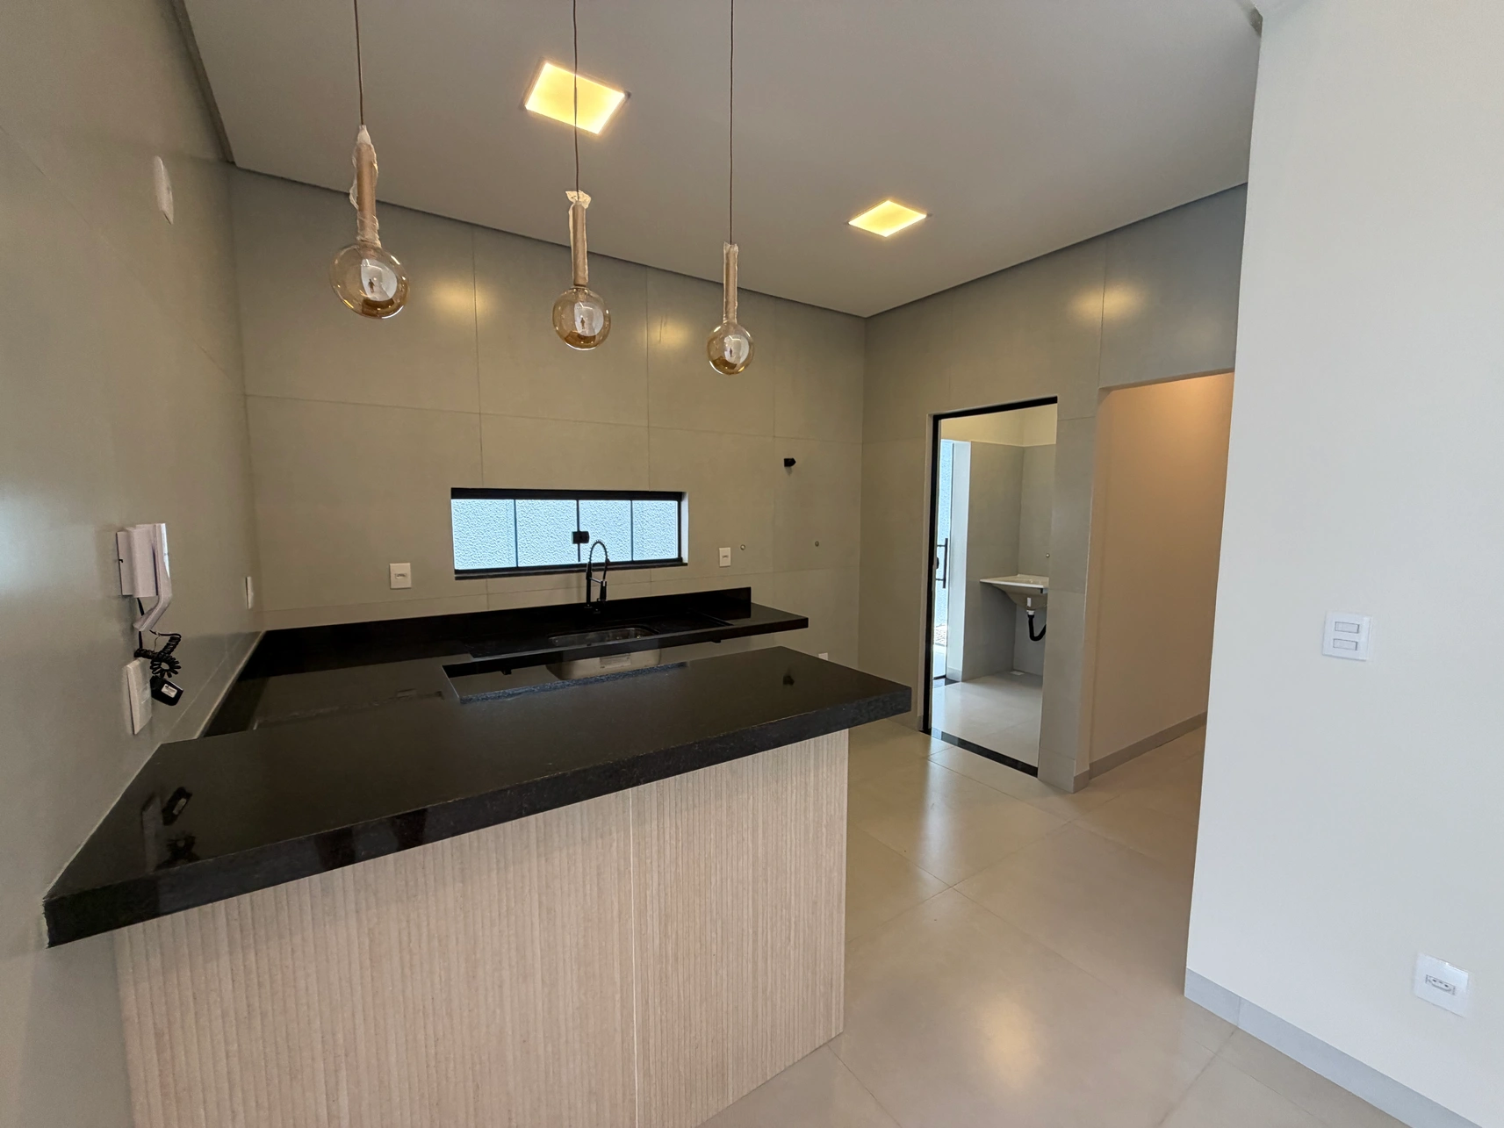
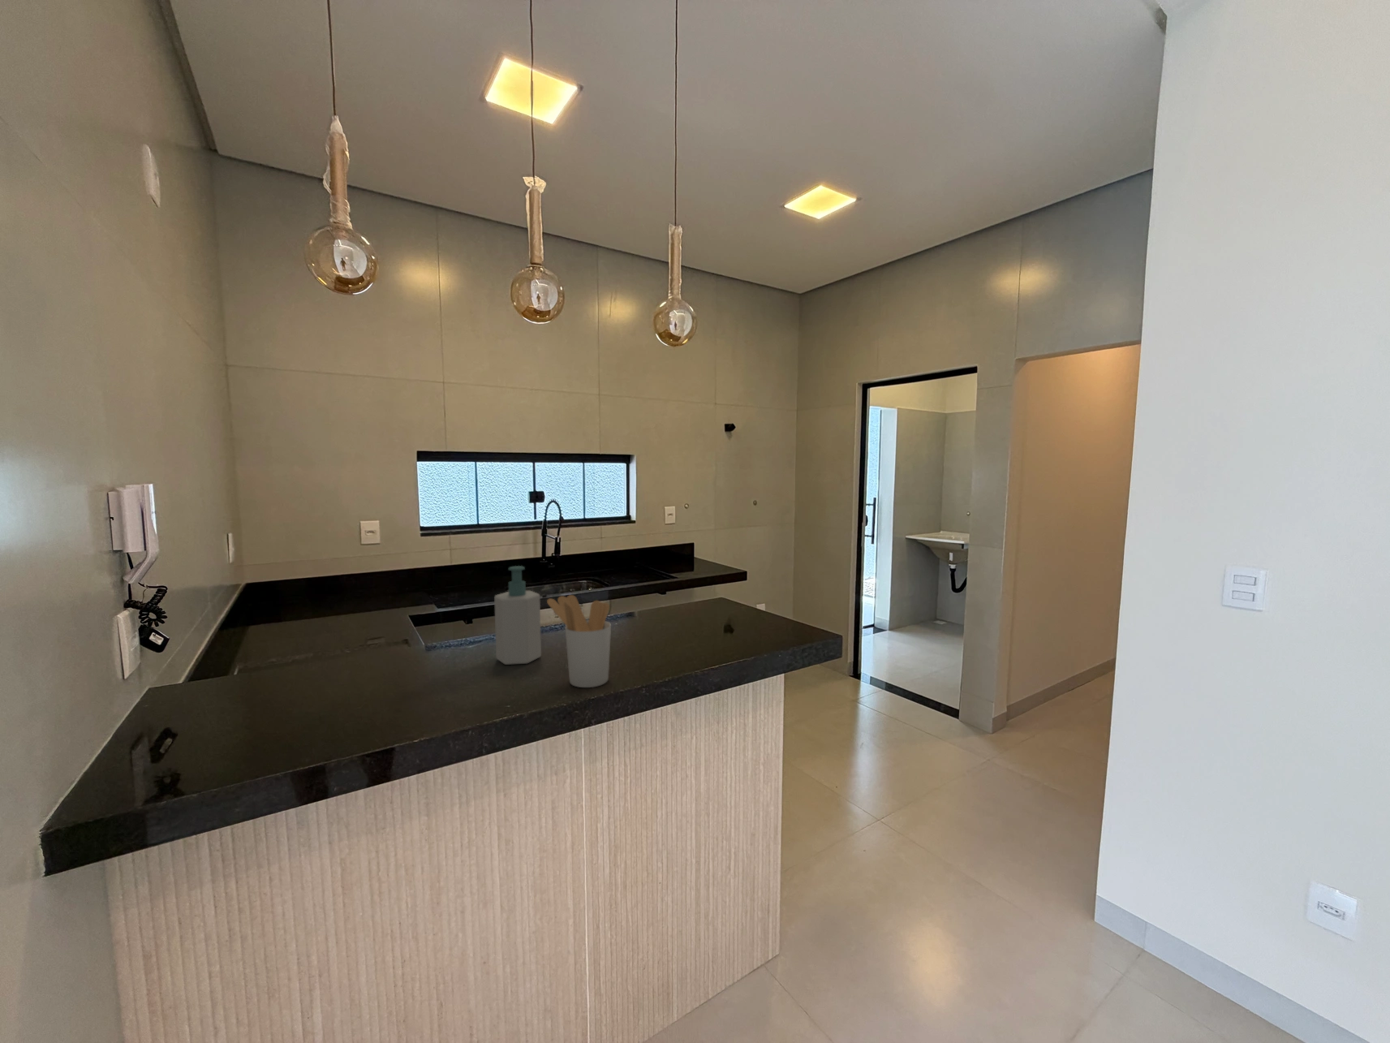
+ soap bottle (518, 612)
+ utensil holder (579, 638)
